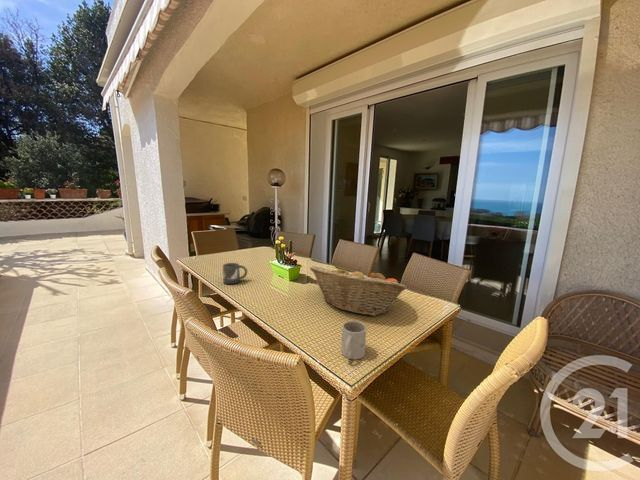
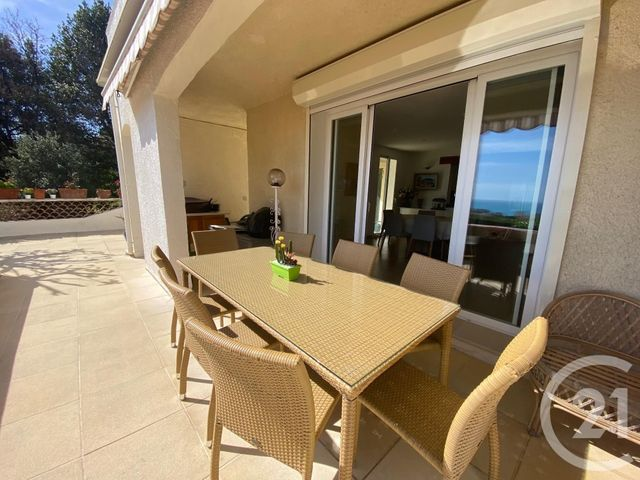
- fruit basket (355, 284)
- mug (234, 272)
- mug (351, 341)
